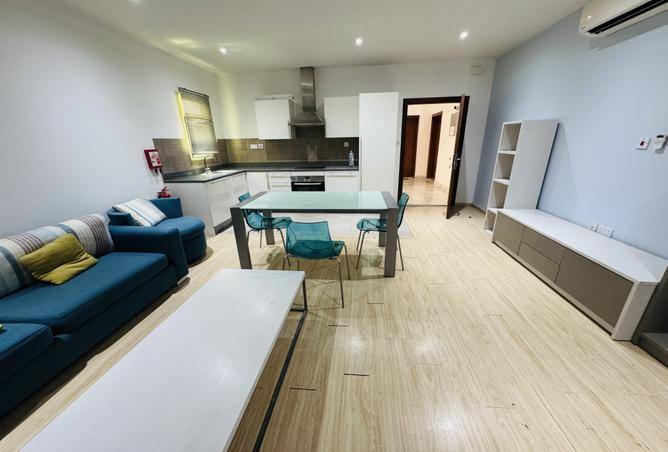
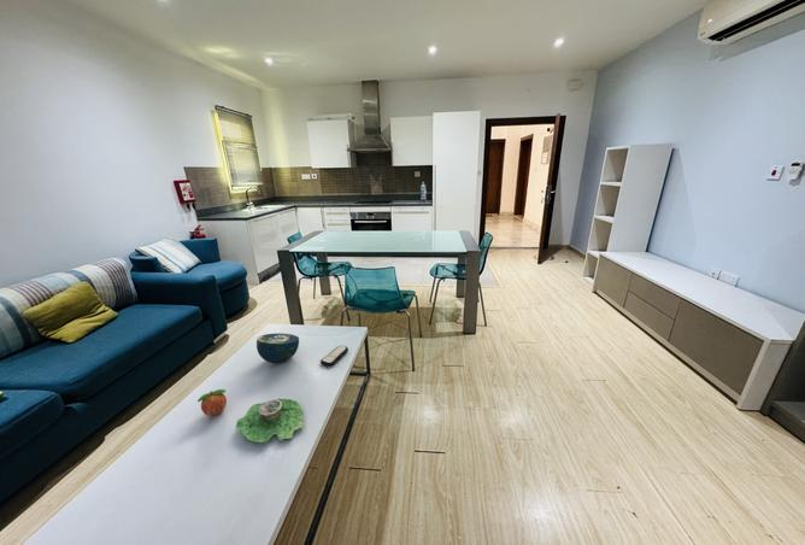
+ succulent planter (272, 414)
+ remote control (335, 354)
+ bowl (278, 346)
+ fruit (212, 402)
